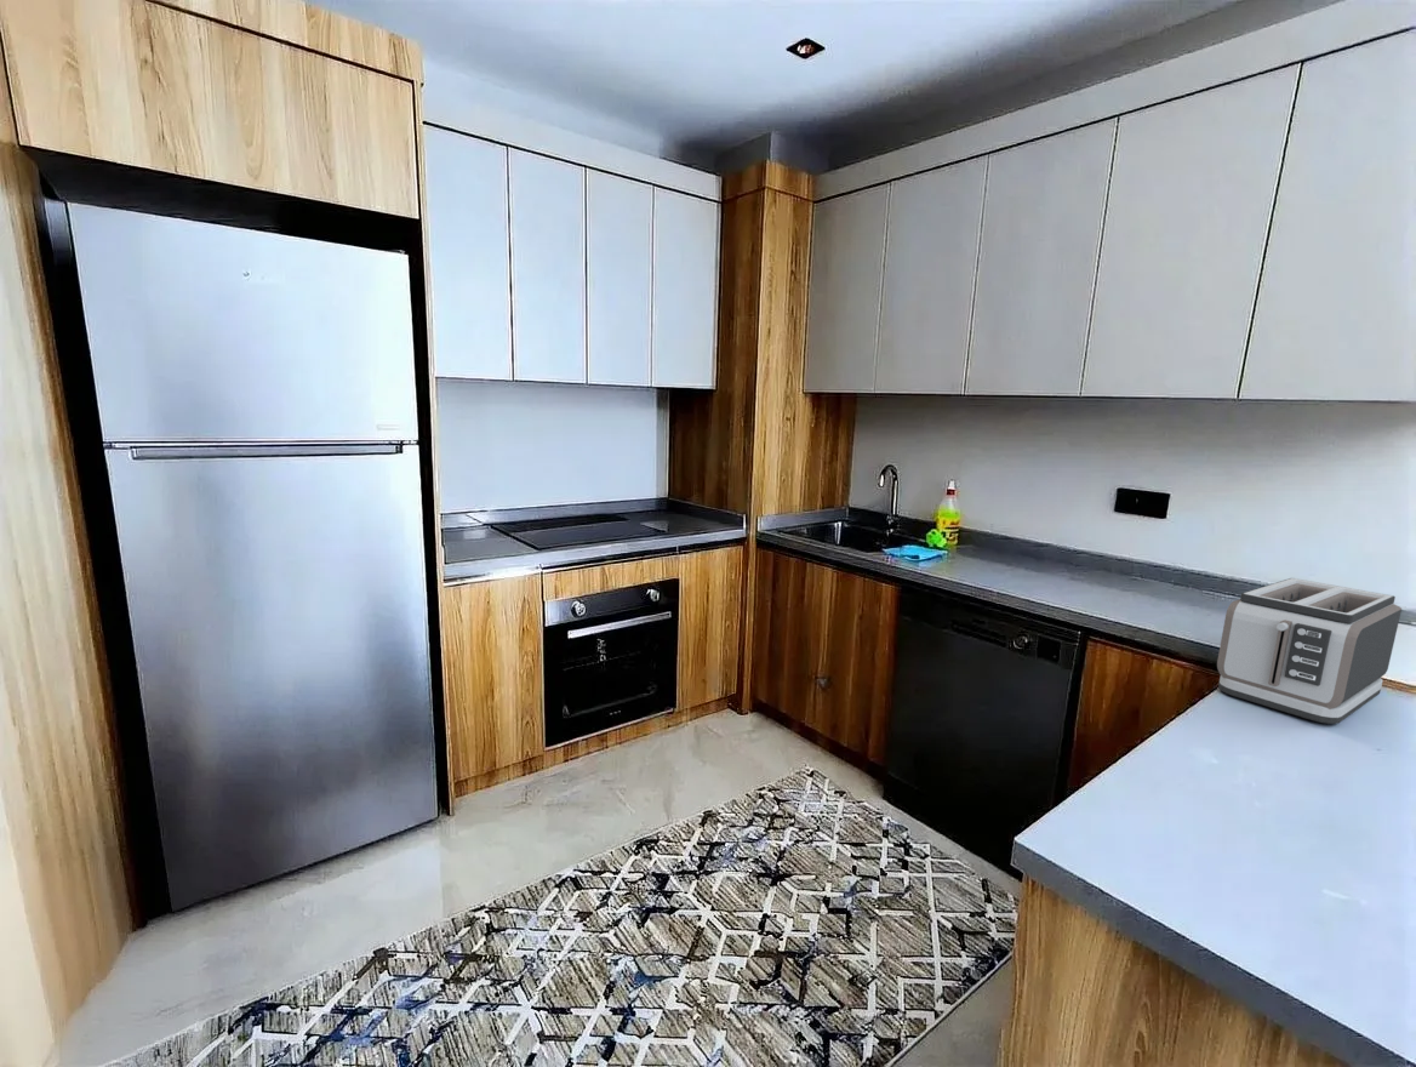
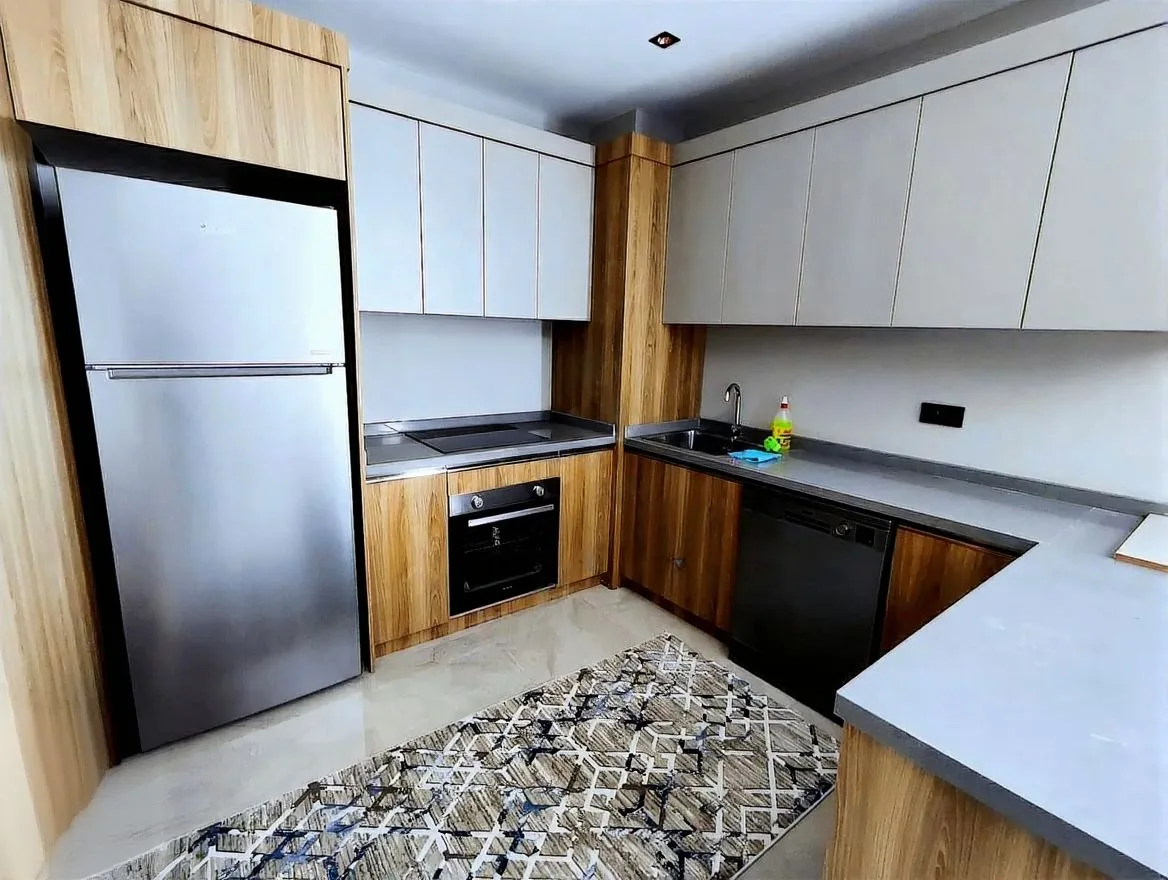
- toaster (1306, 644)
